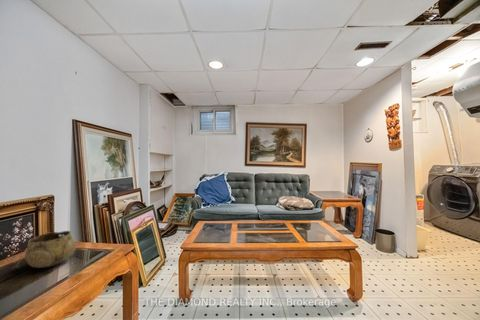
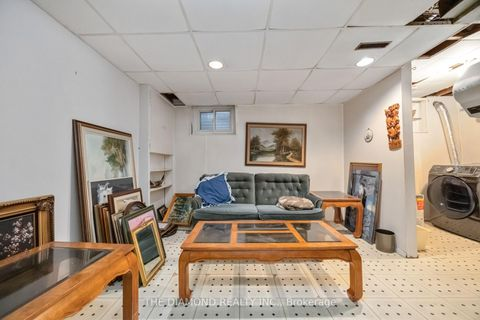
- decorative bowl (51, 249)
